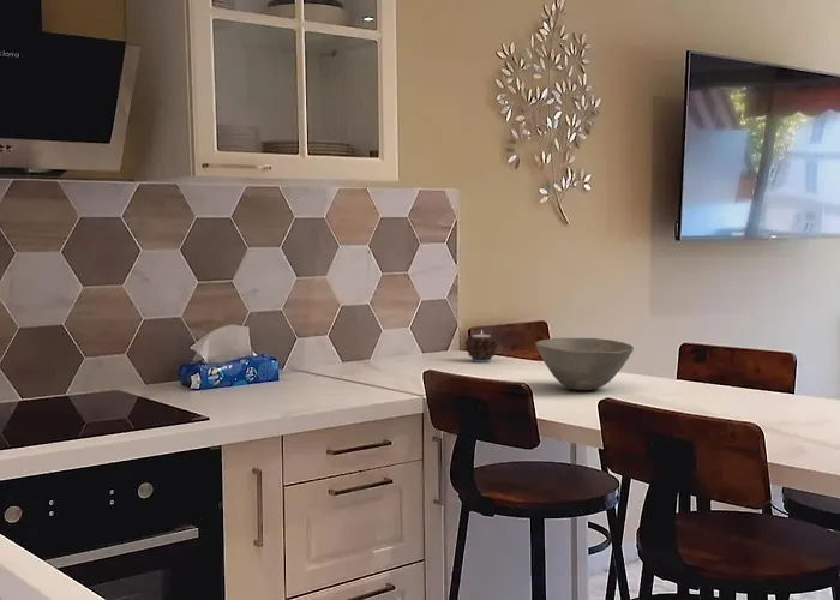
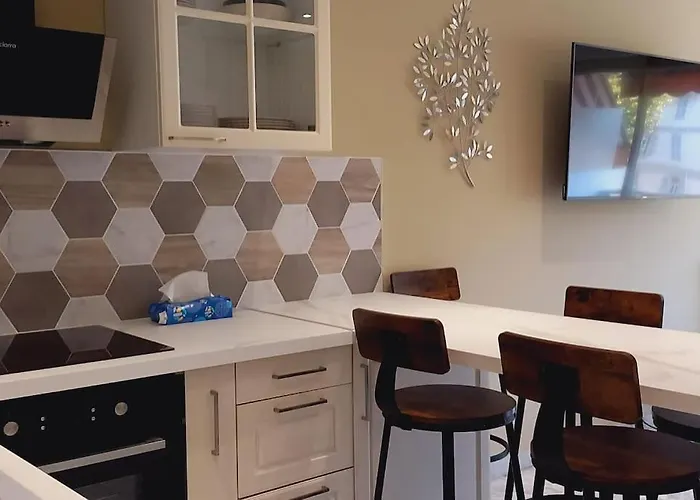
- bowl (583, 366)
- candle (481, 344)
